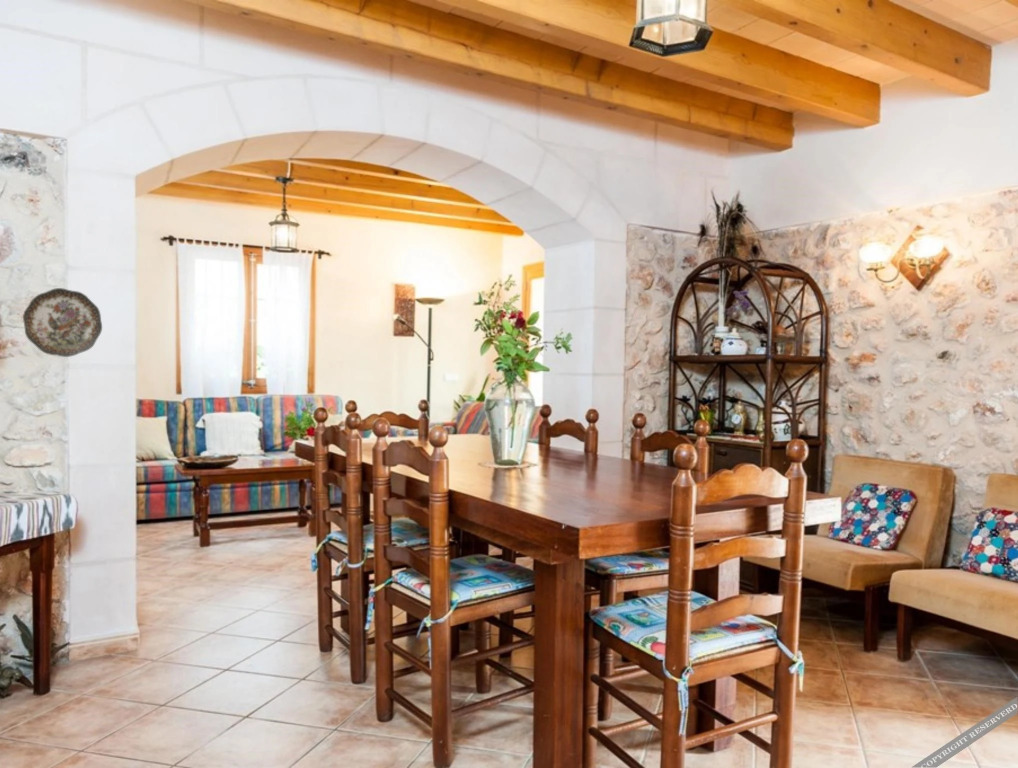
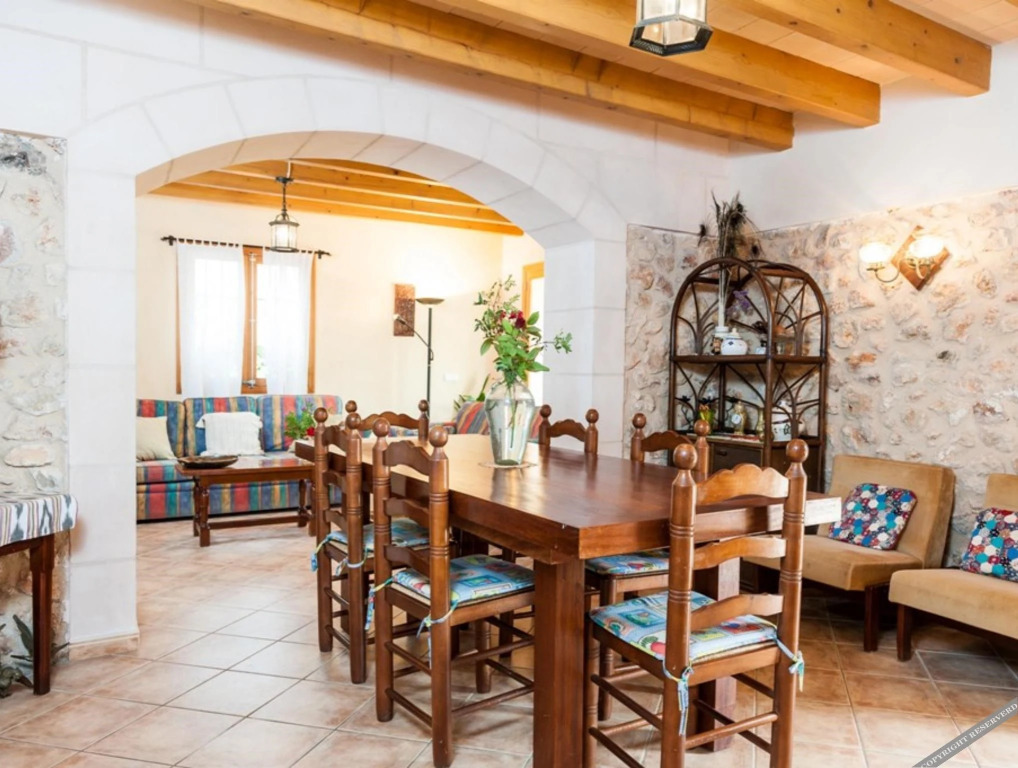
- decorative plate (63, 322)
